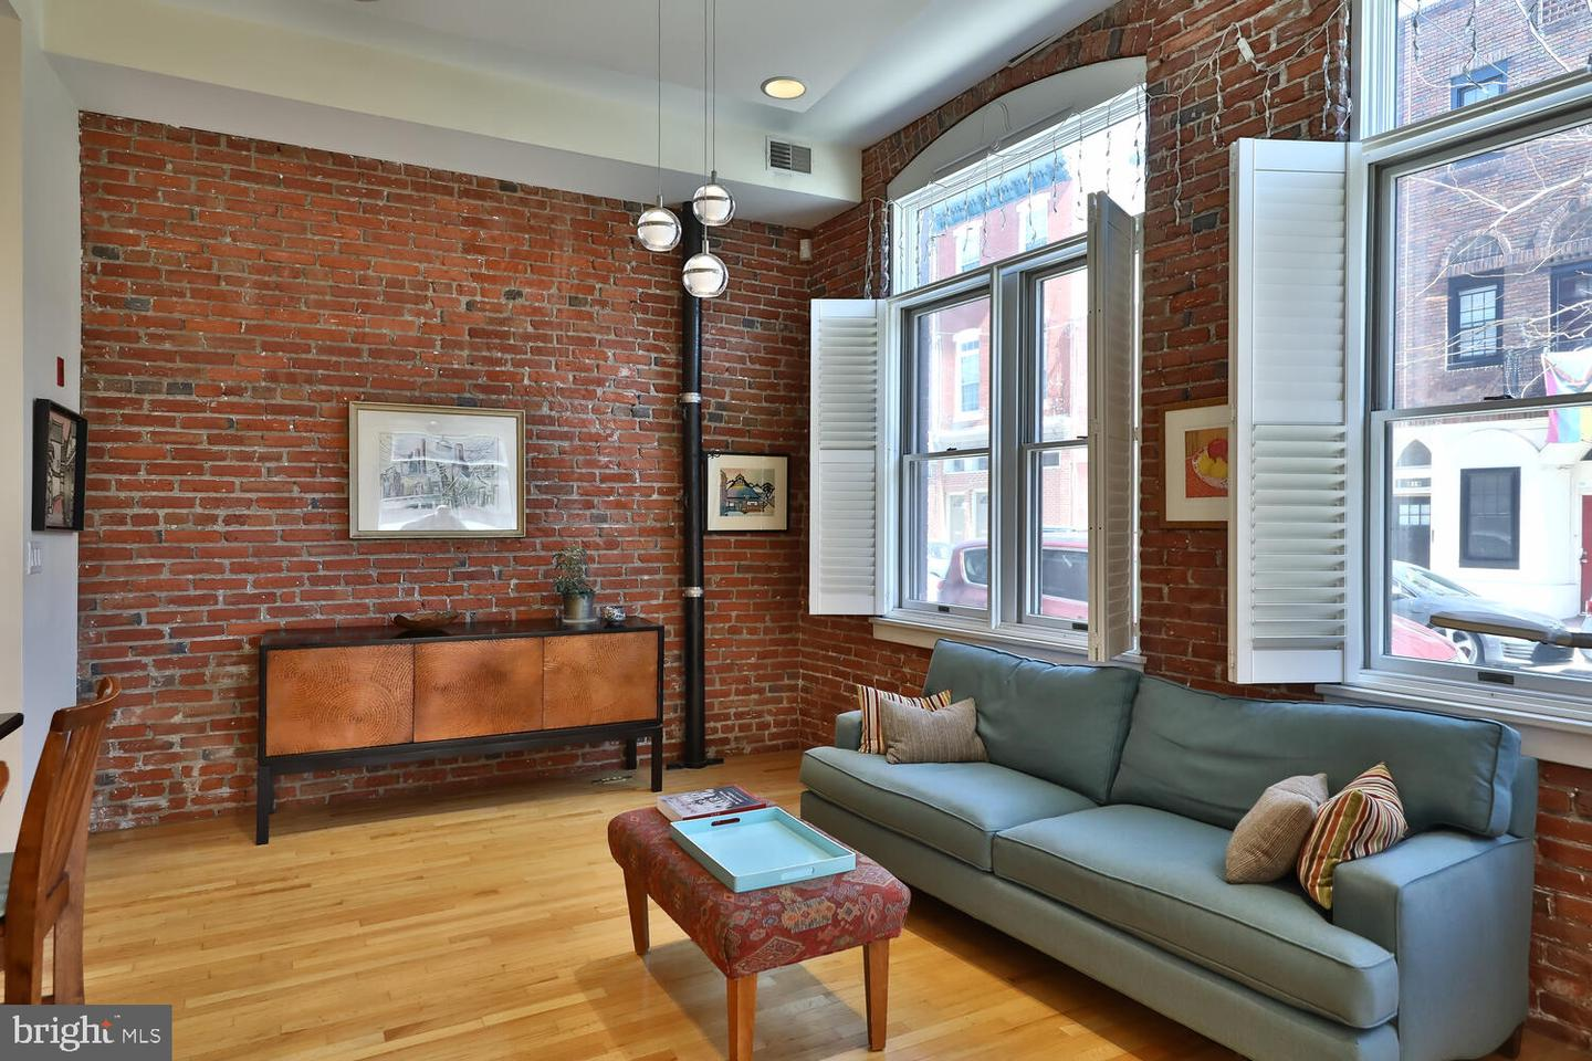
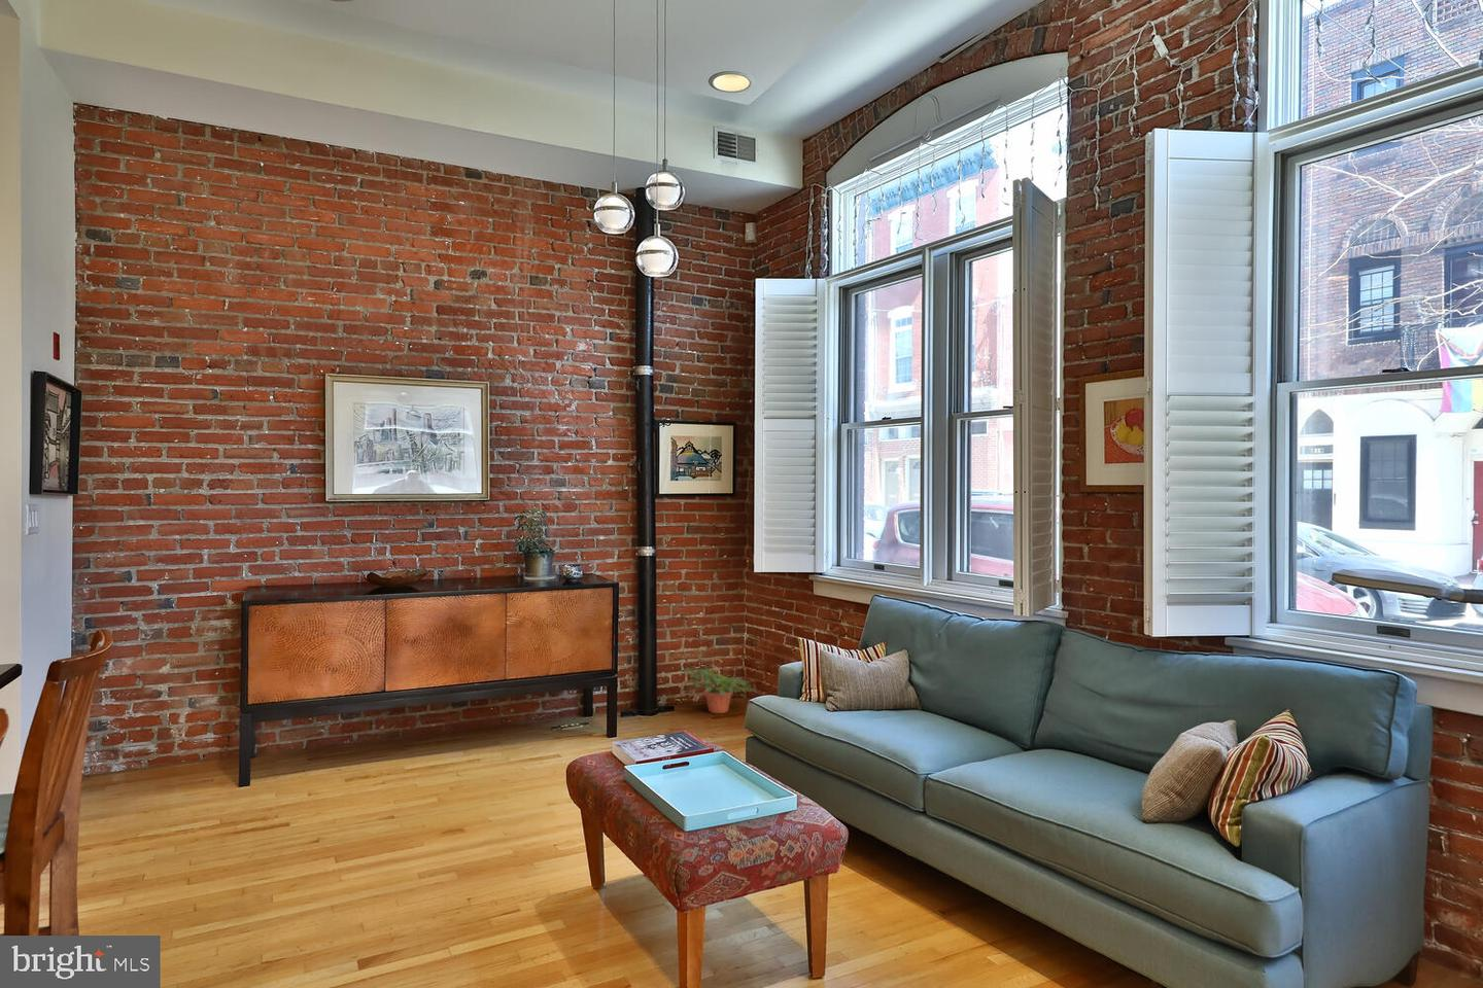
+ potted plant (722, 688)
